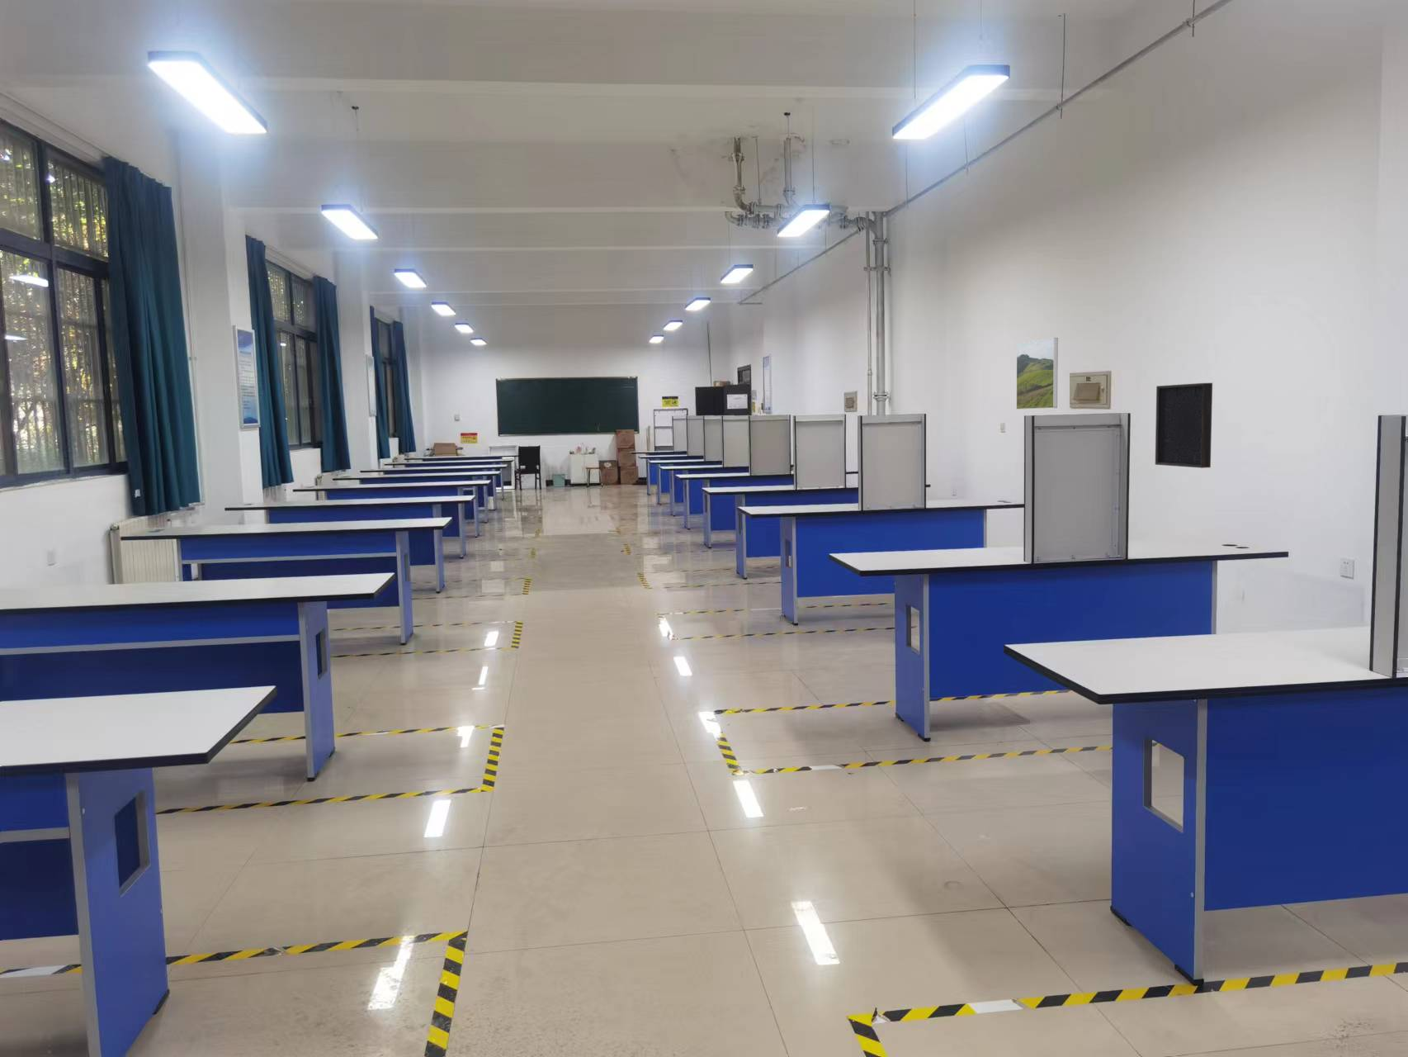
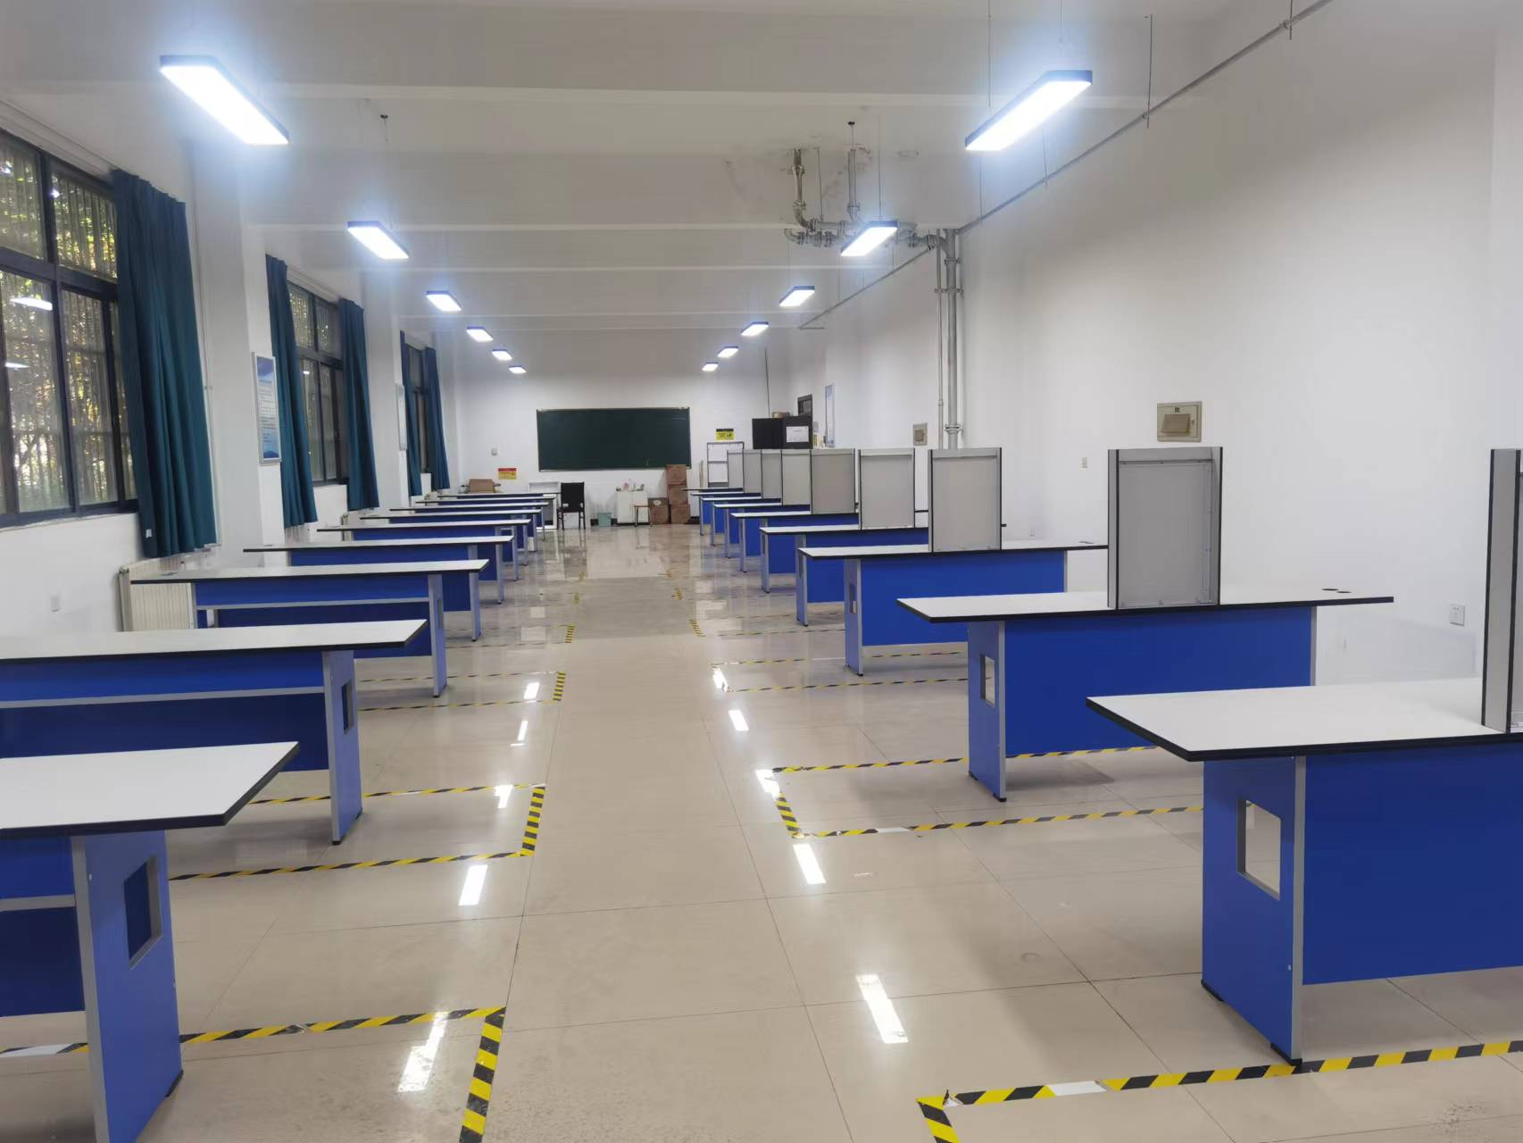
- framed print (1036, 375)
- air filter (1182, 425)
